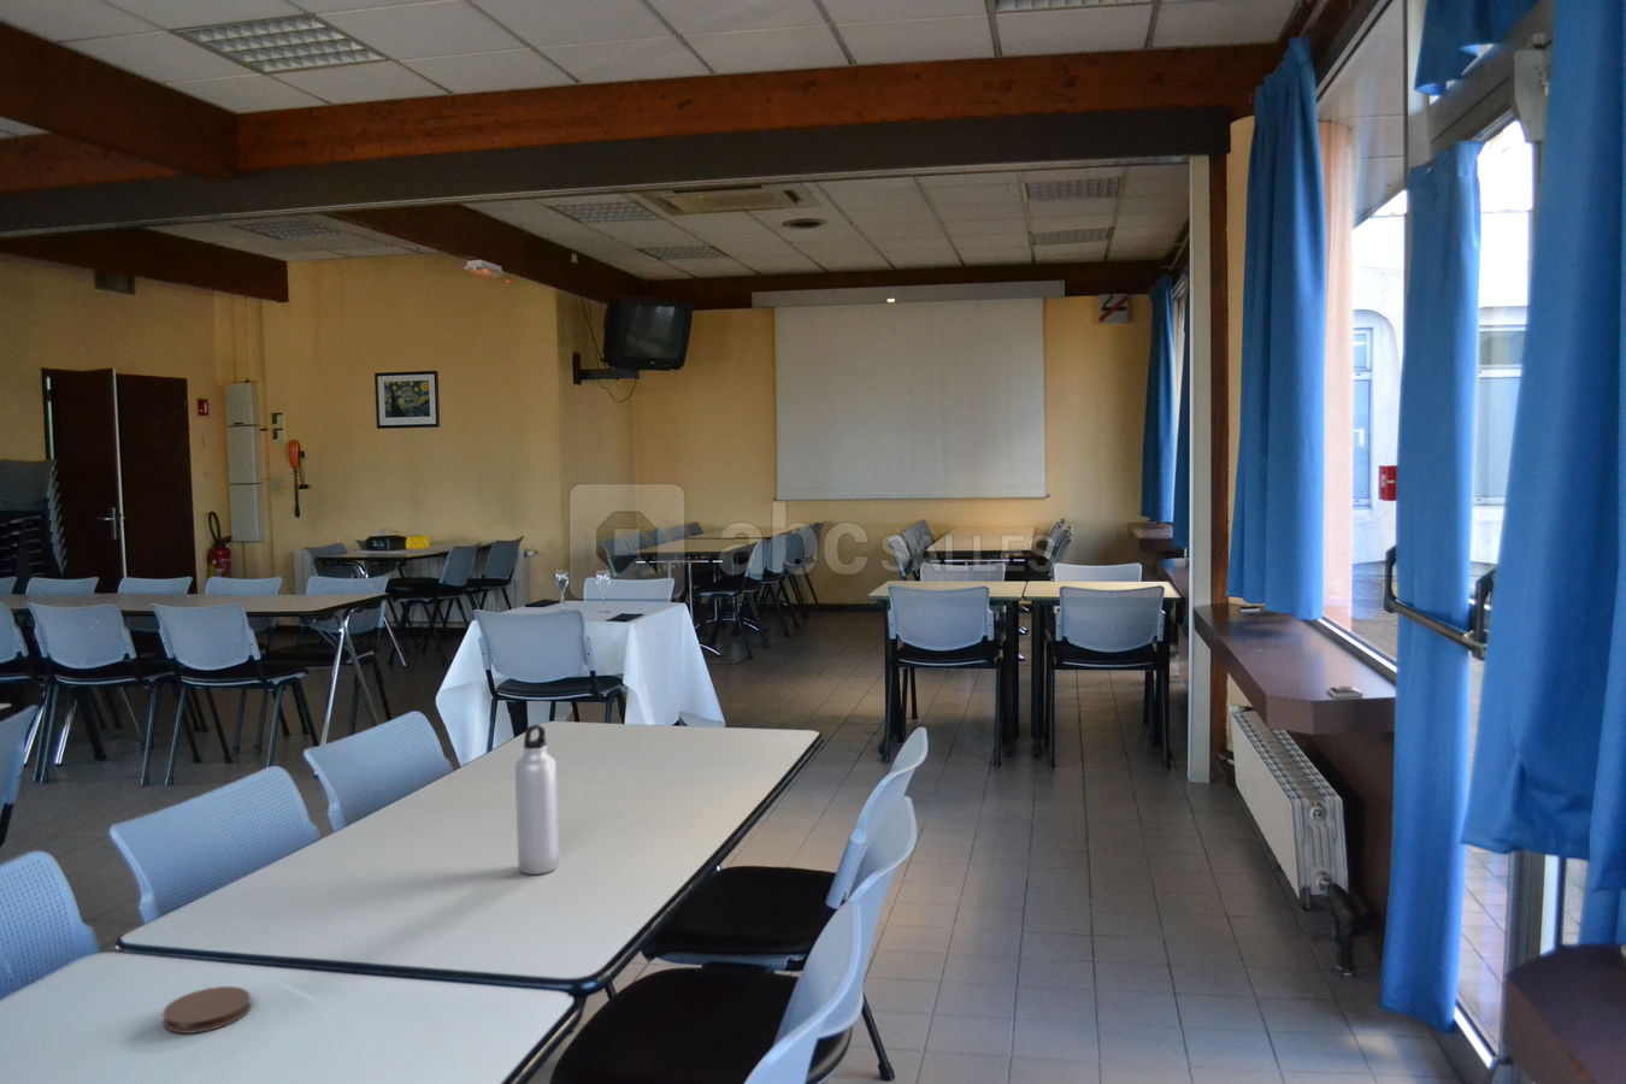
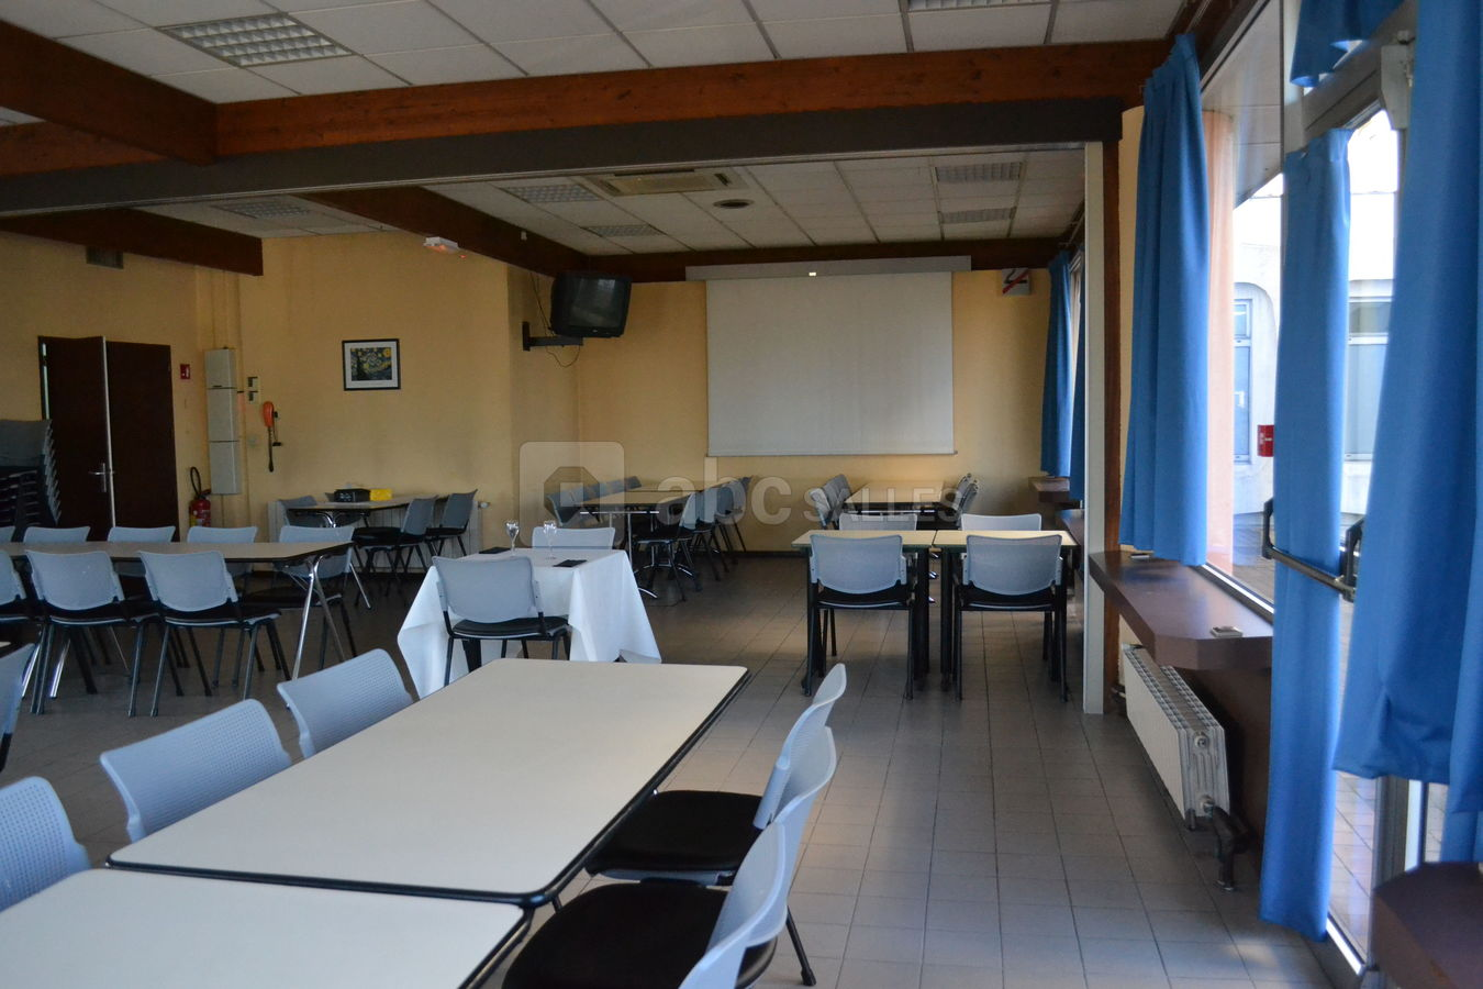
- water bottle (536, 796)
- coaster (207, 1008)
